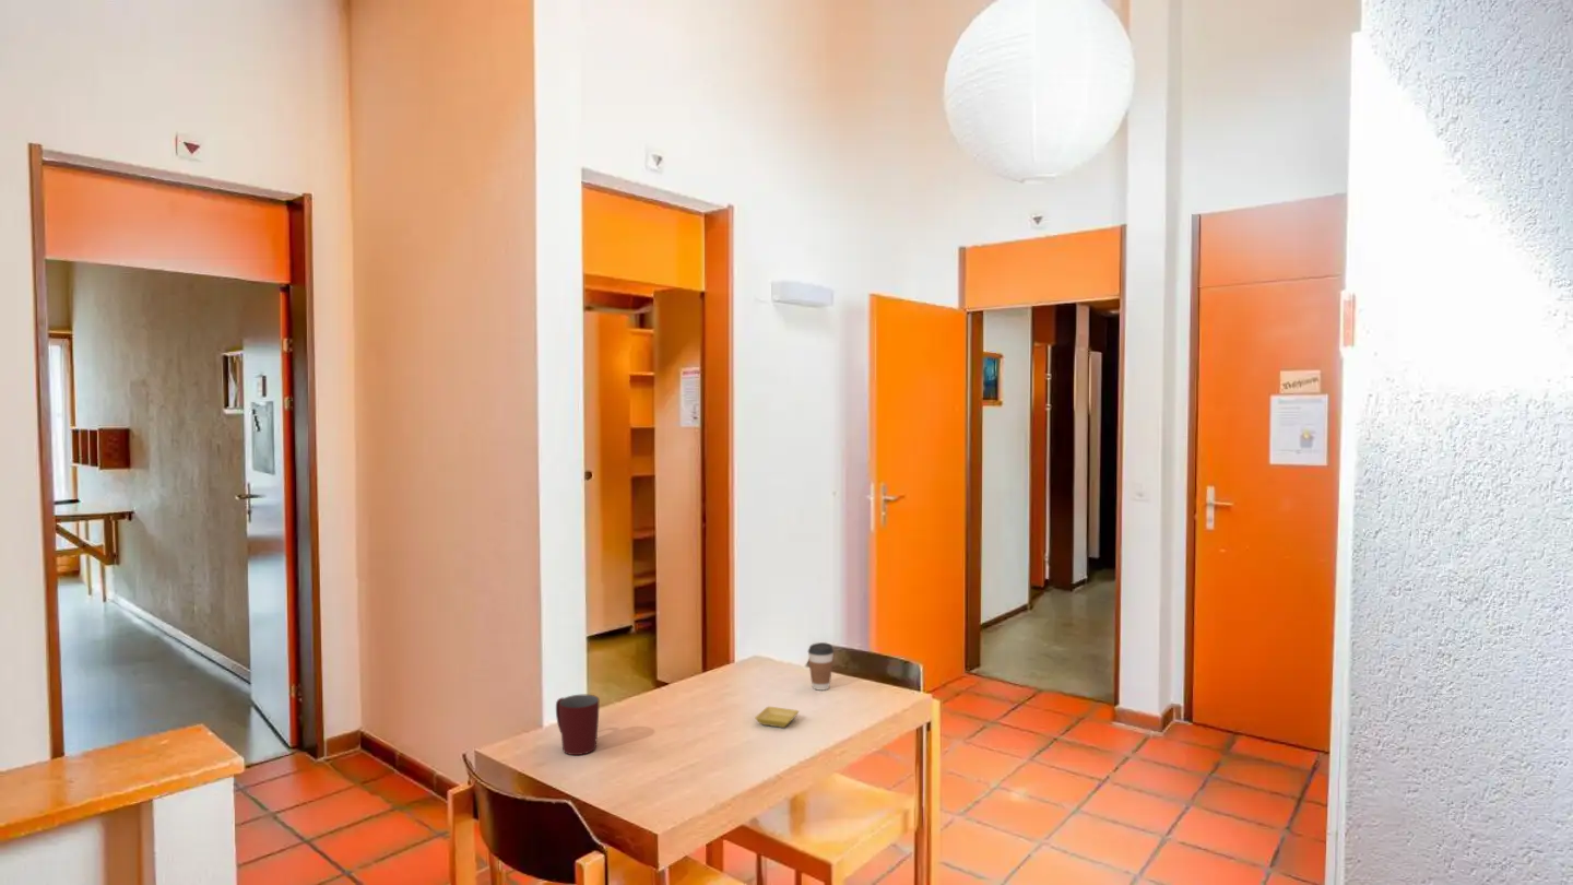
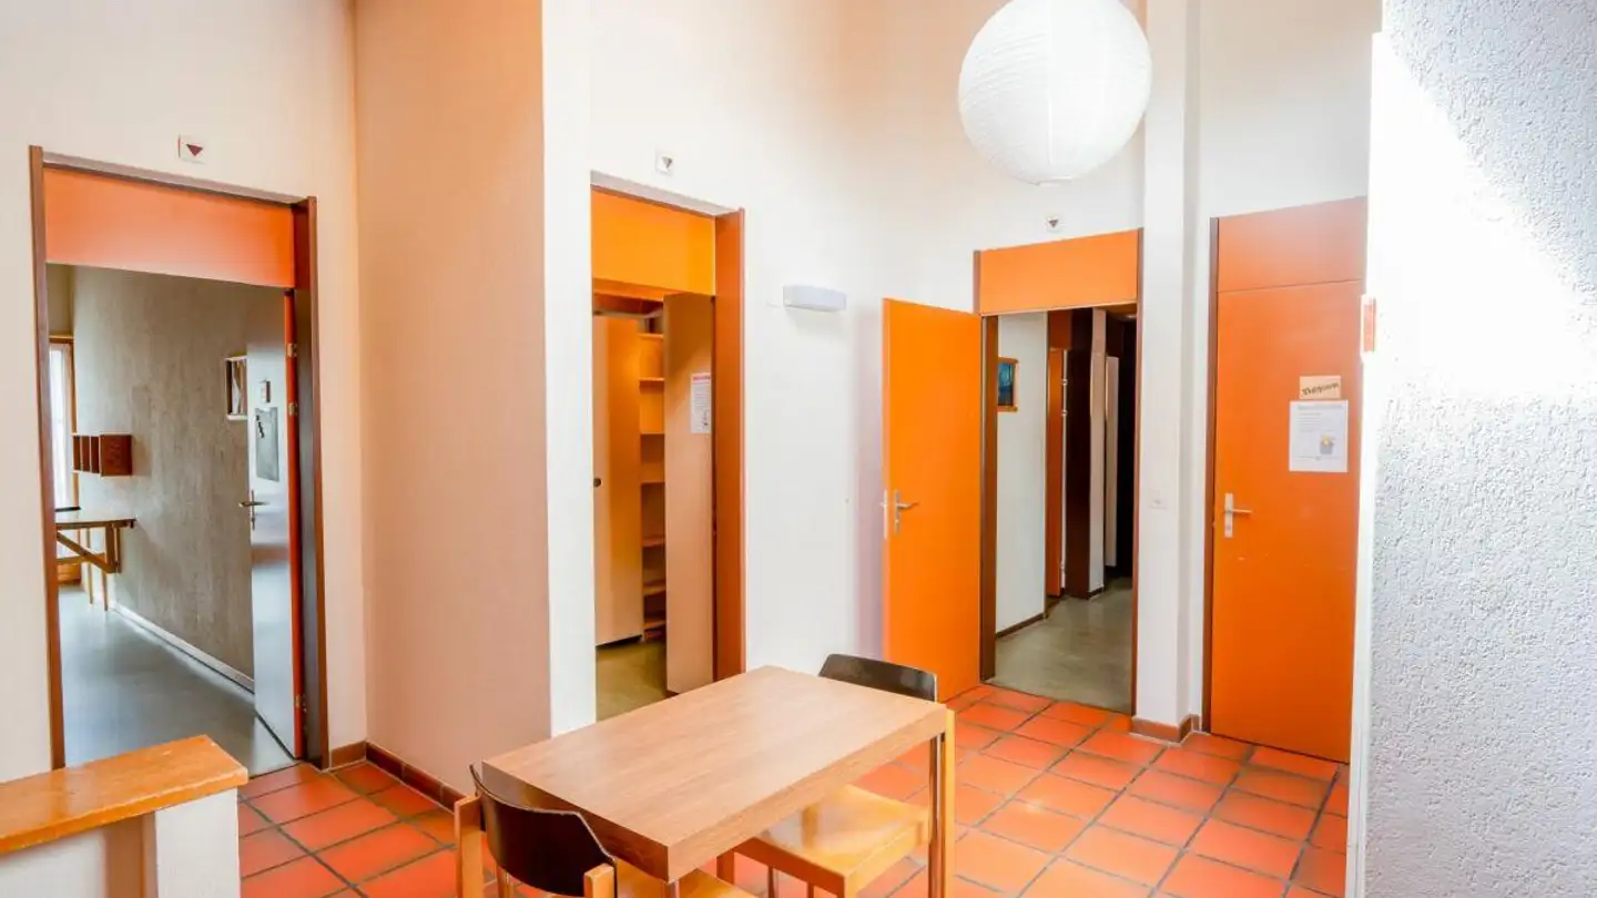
- mug (575, 723)
- coffee cup (820, 666)
- saucer (777, 718)
